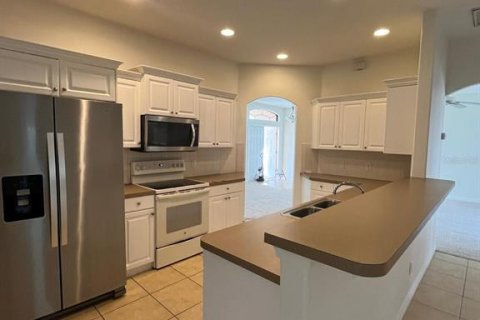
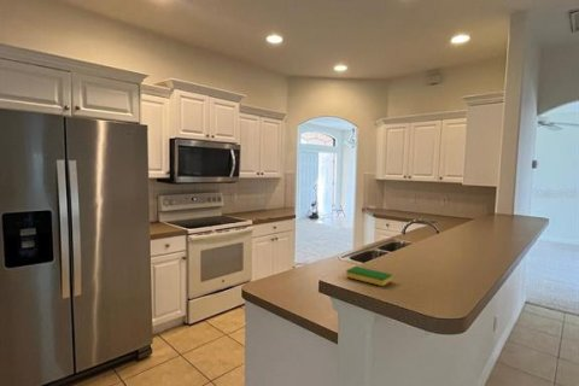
+ dish sponge (368, 275)
